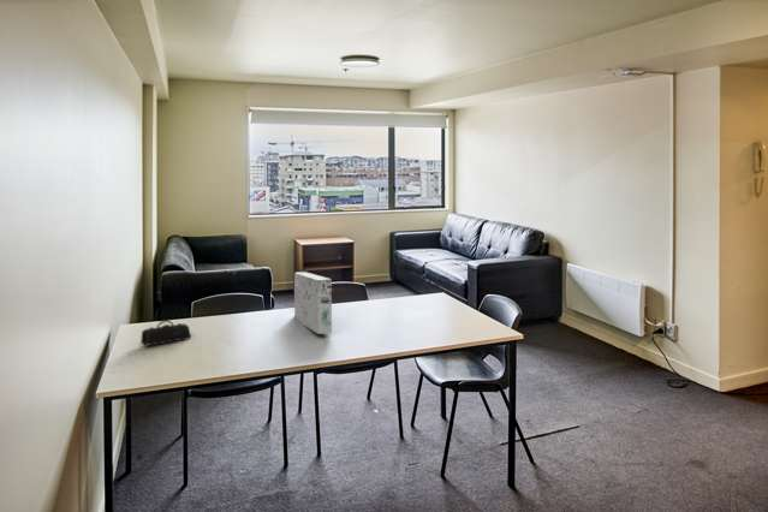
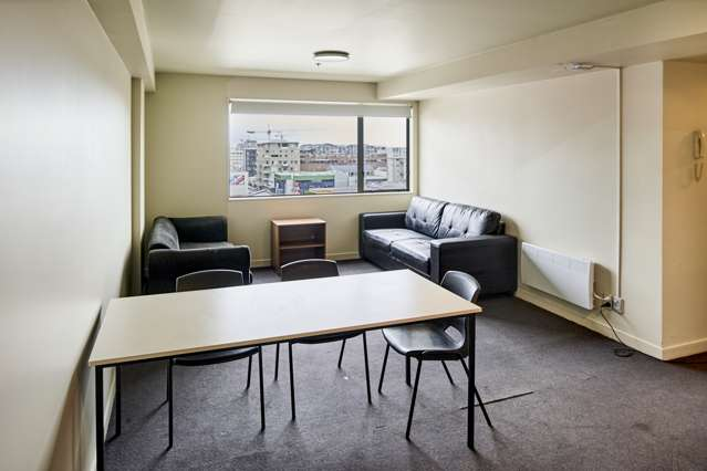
- toy set box (311, 300)
- pencil case (166, 331)
